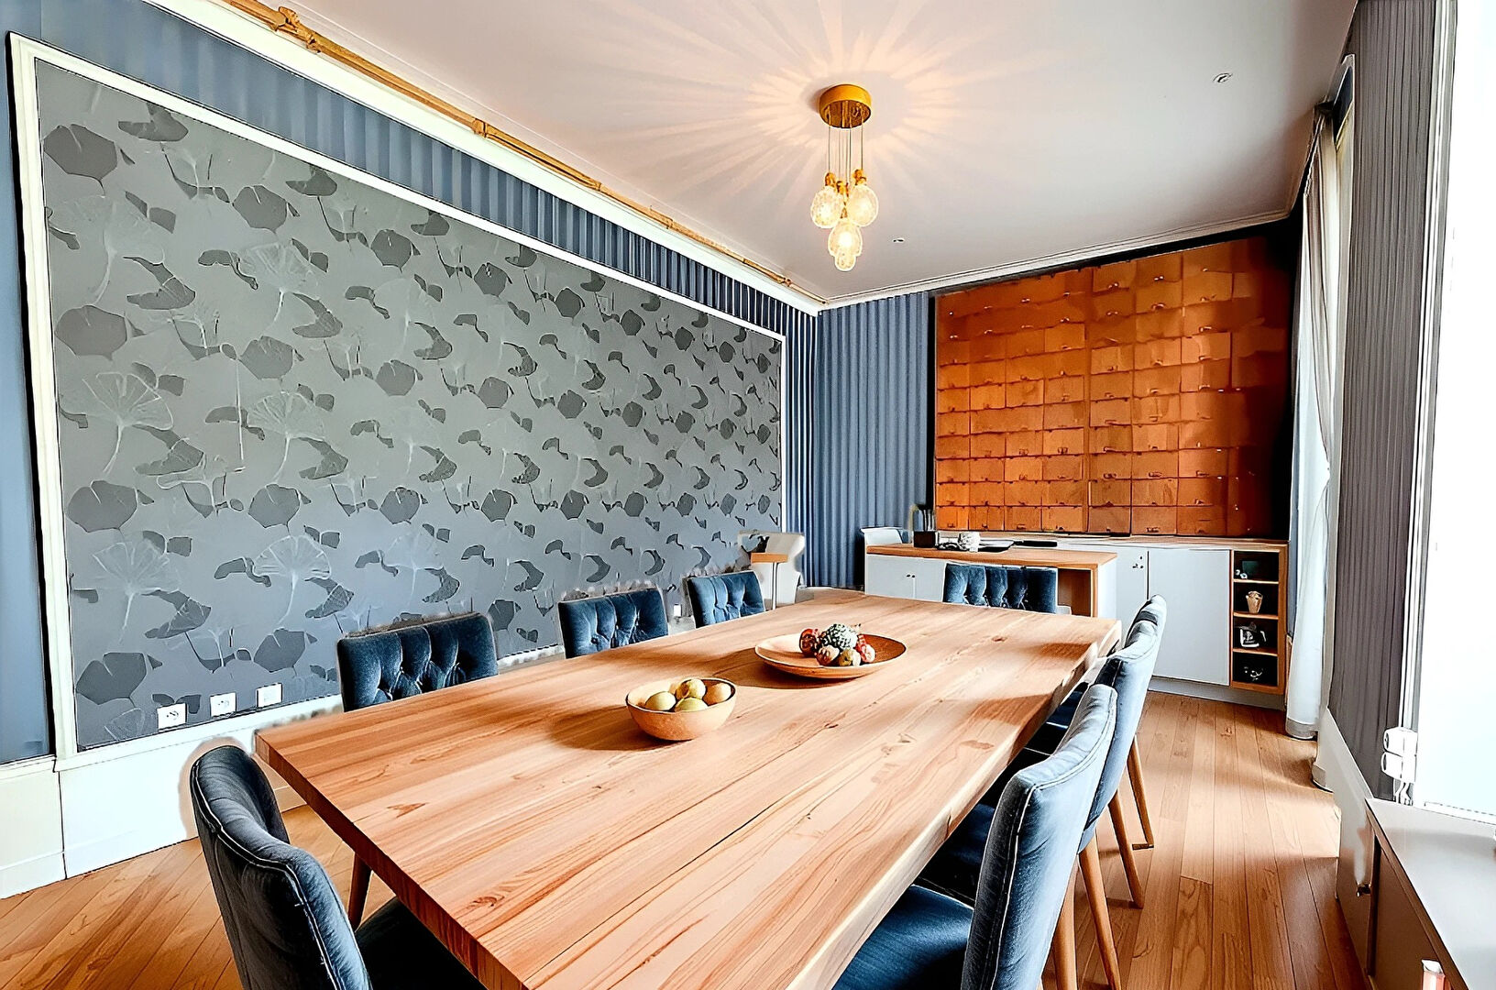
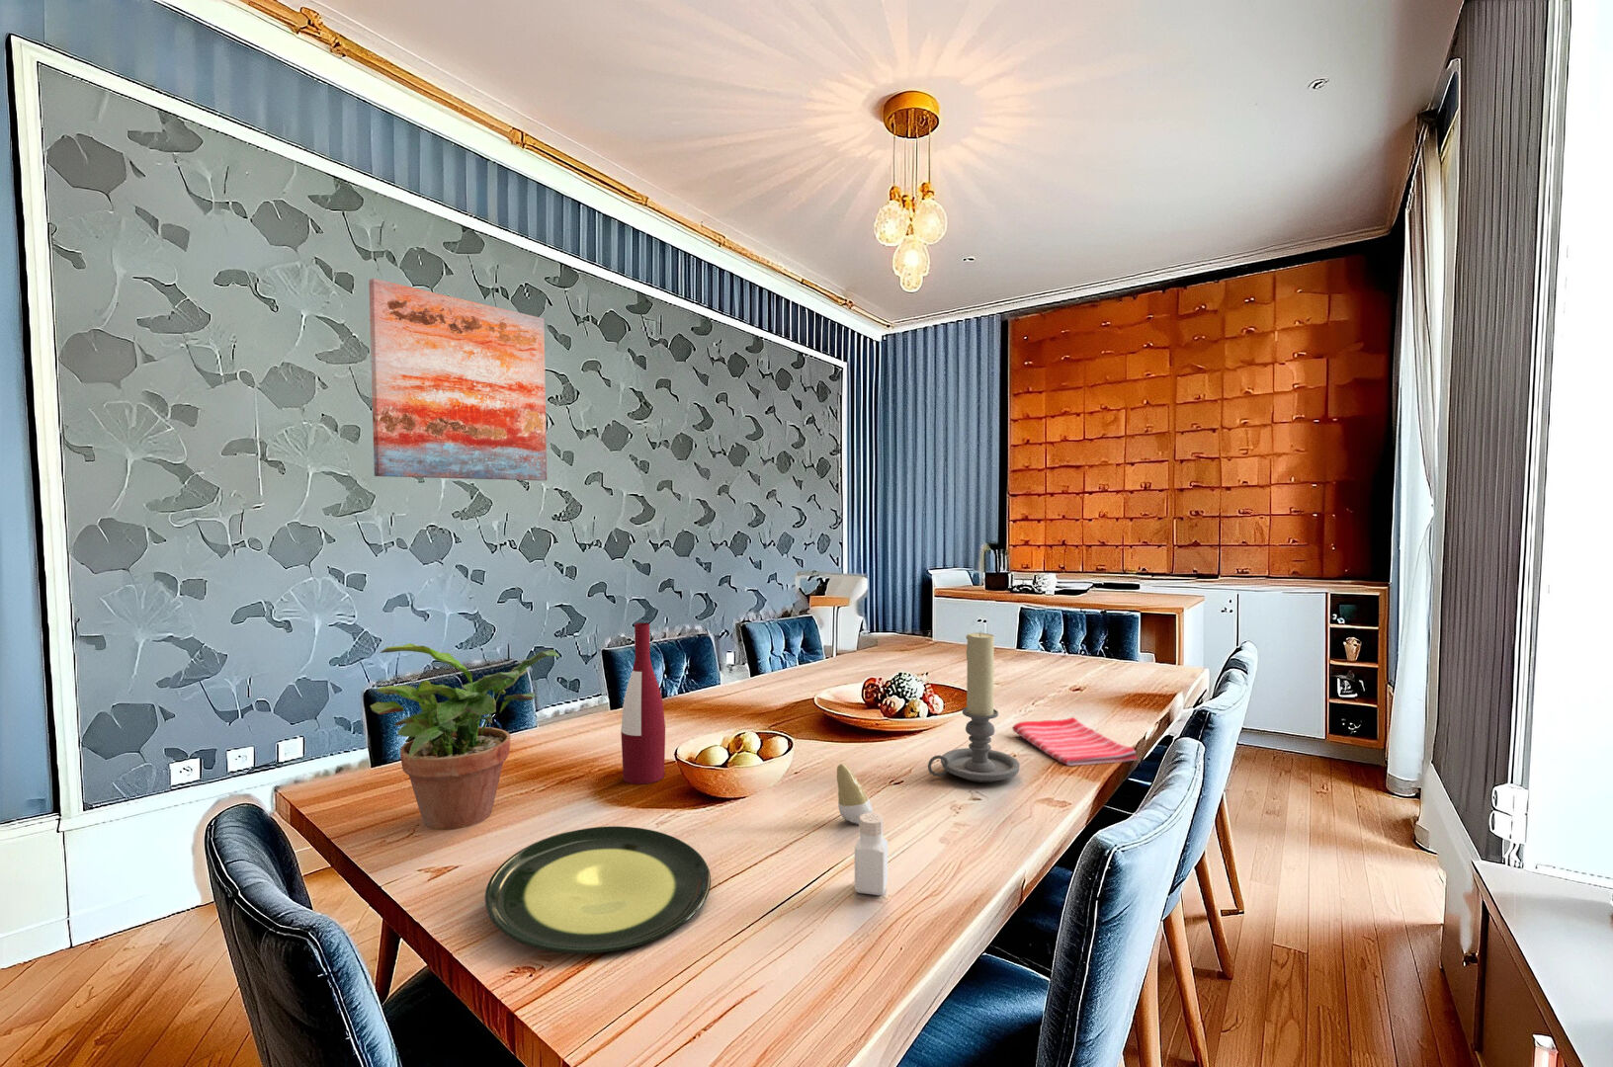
+ wall art (467, 389)
+ candle holder (972, 703)
+ tooth (855, 792)
+ pepper shaker (871, 853)
+ alcohol (642, 700)
+ plate (602, 884)
+ dish towel (1071, 740)
+ potted plant (475, 724)
